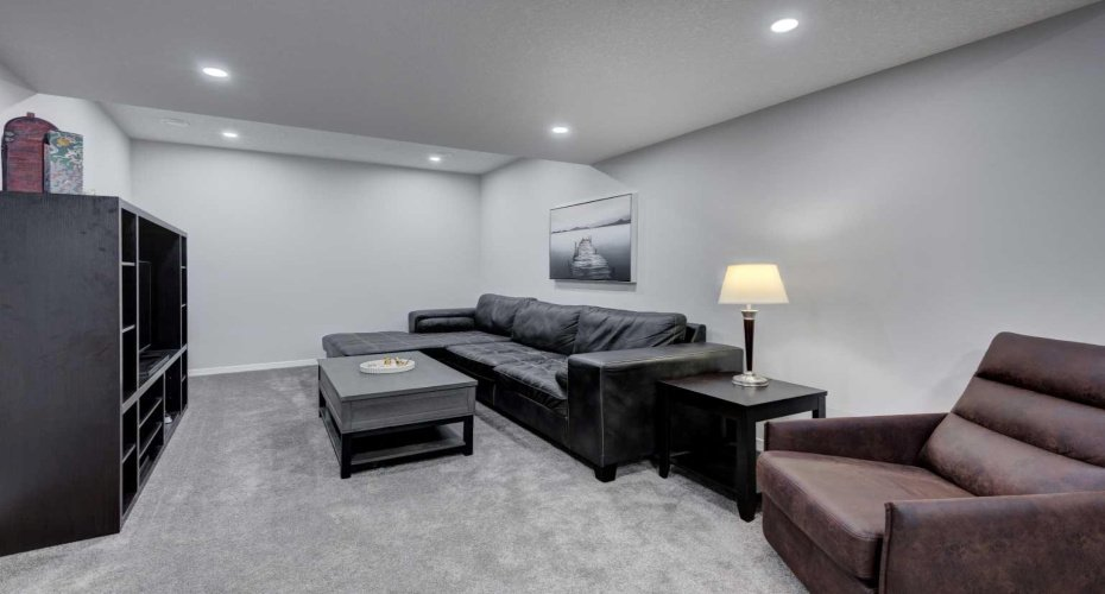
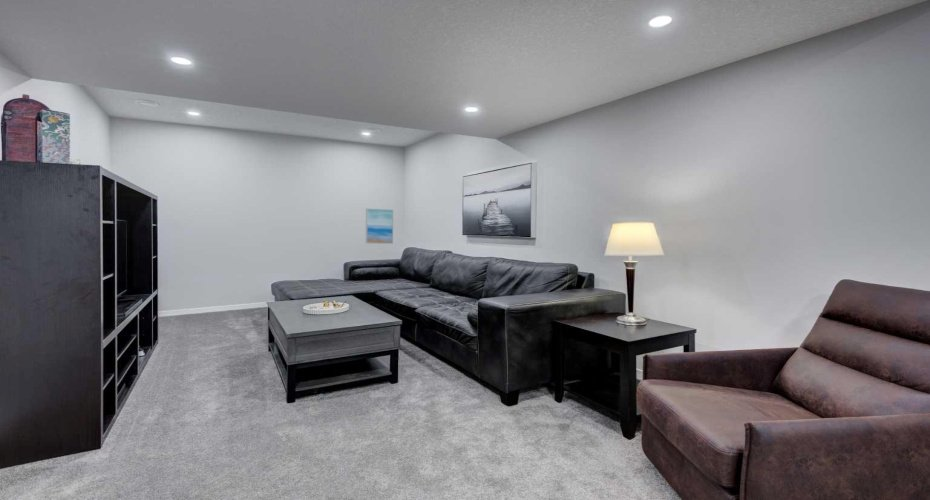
+ wall art (379, 226)
